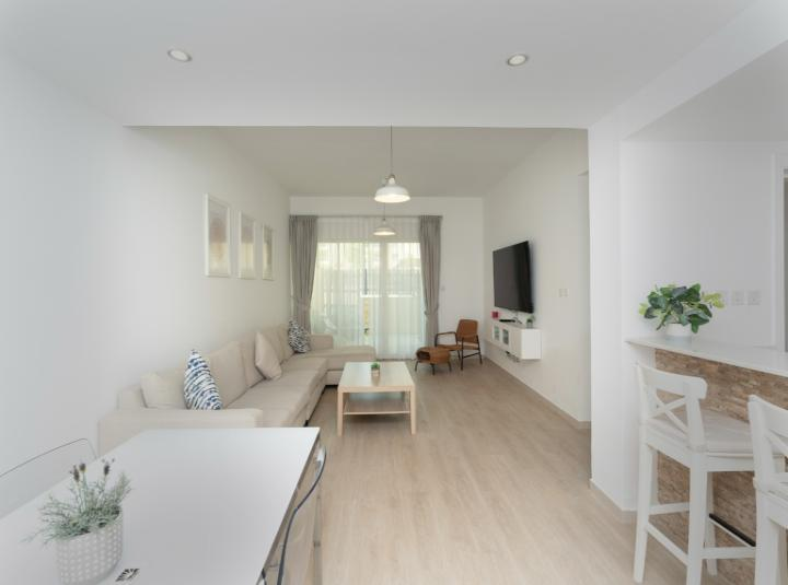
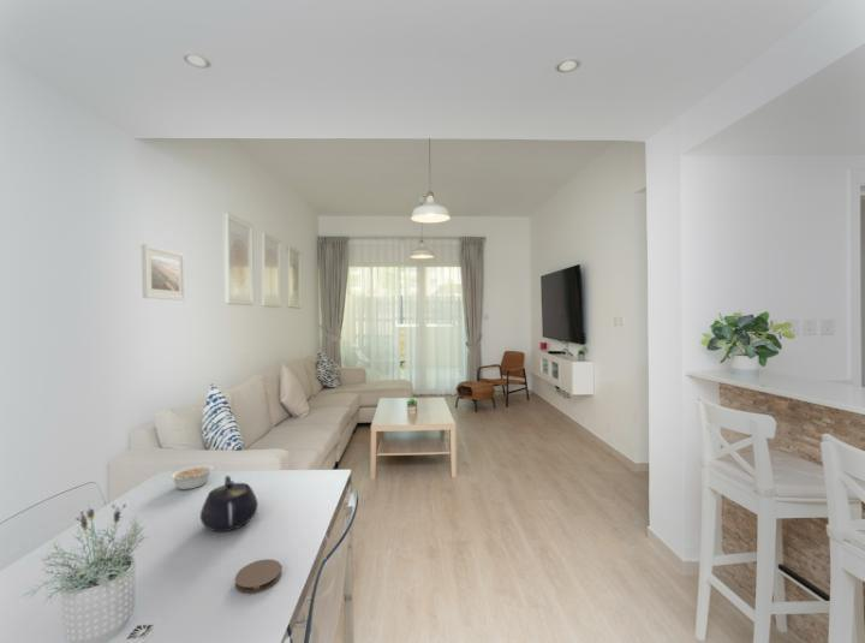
+ coaster (258, 574)
+ teapot (229, 501)
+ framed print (165, 274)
+ legume (193, 476)
